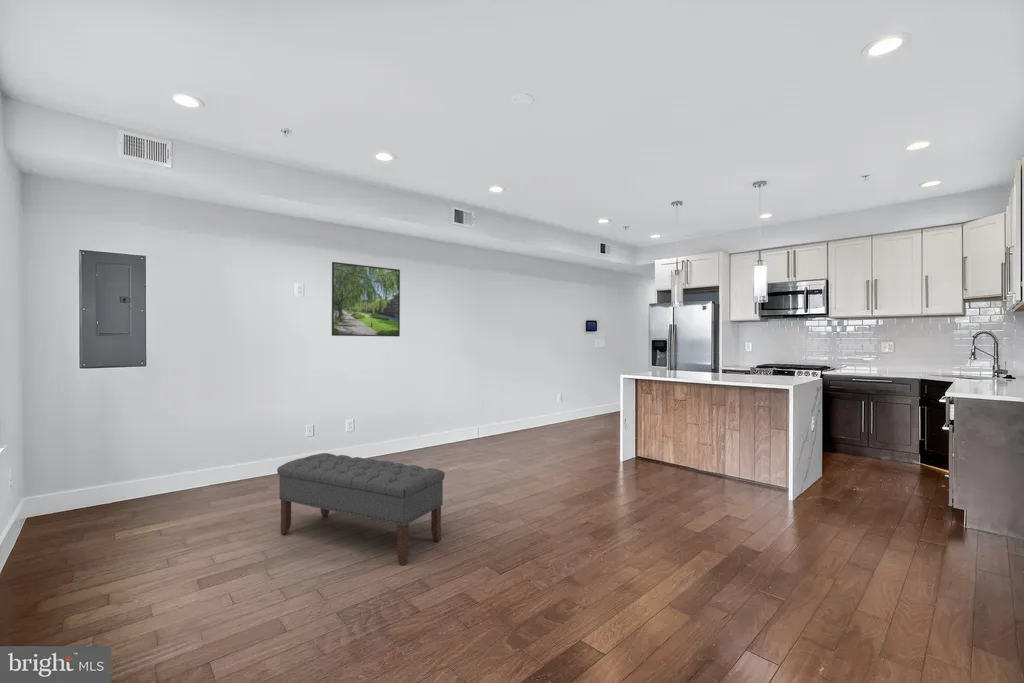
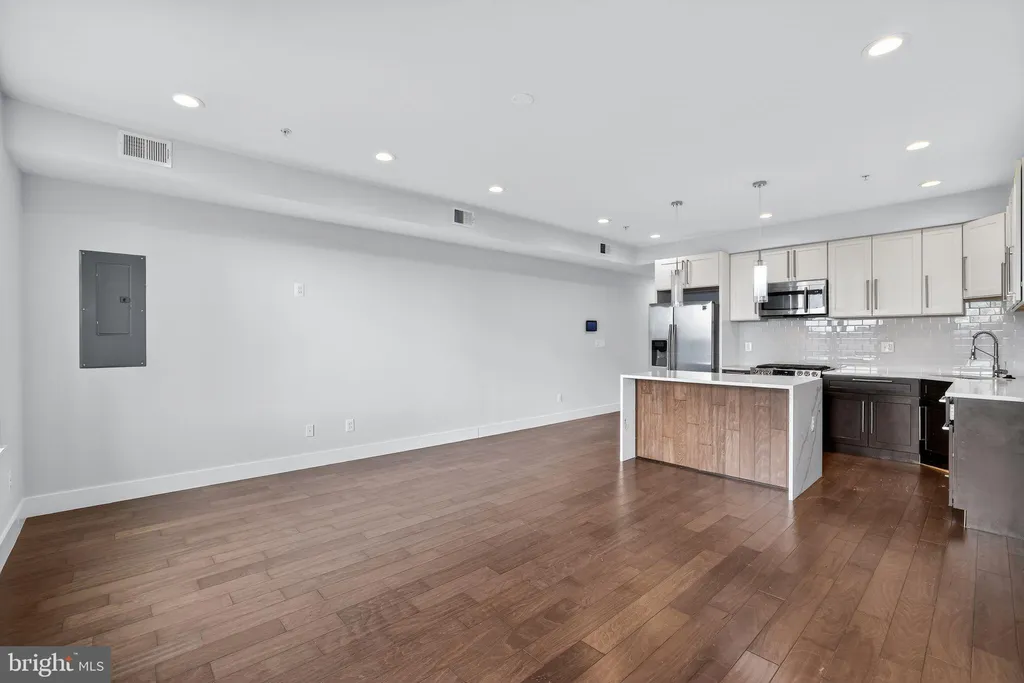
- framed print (367, 301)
- bench (359, 501)
